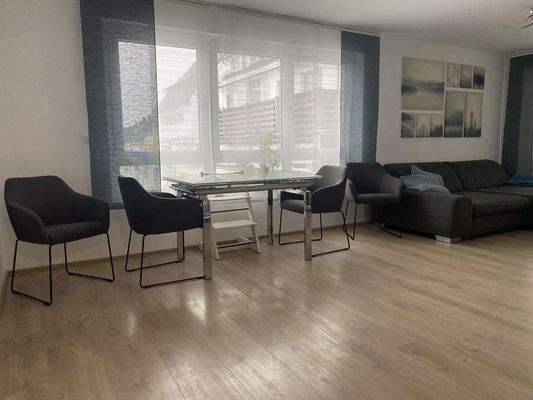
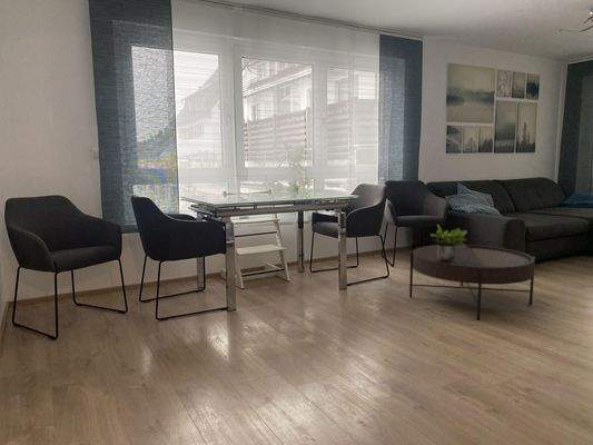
+ potted plant (448, 243)
+ coffee table (470, 277)
